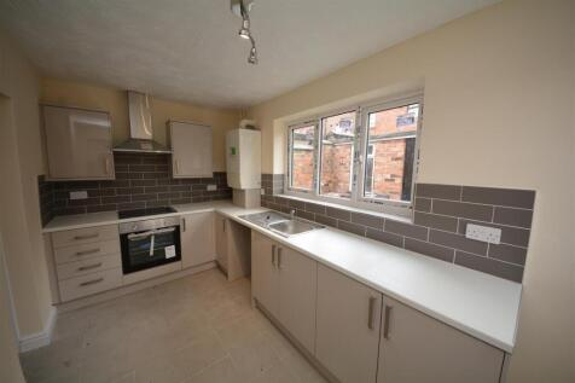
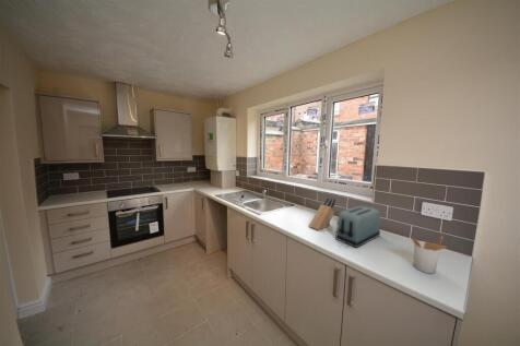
+ utensil holder (428, 253)
+ toaster (358, 224)
+ knife block (323, 212)
